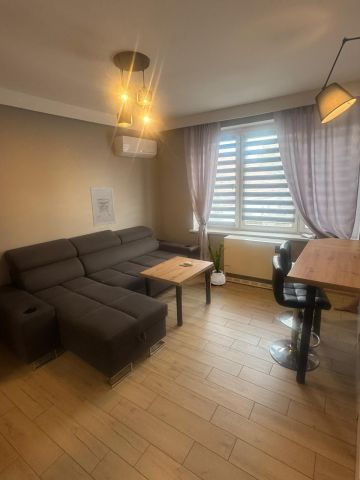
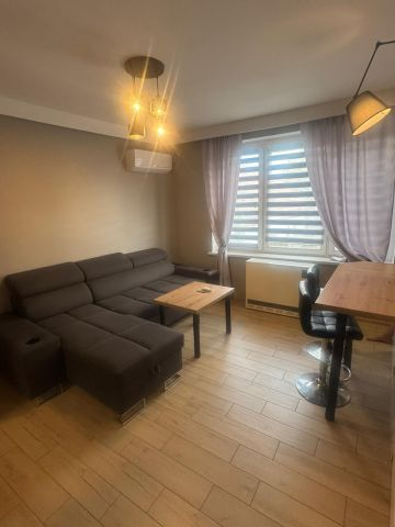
- wall art (103, 206)
- house plant (216, 260)
